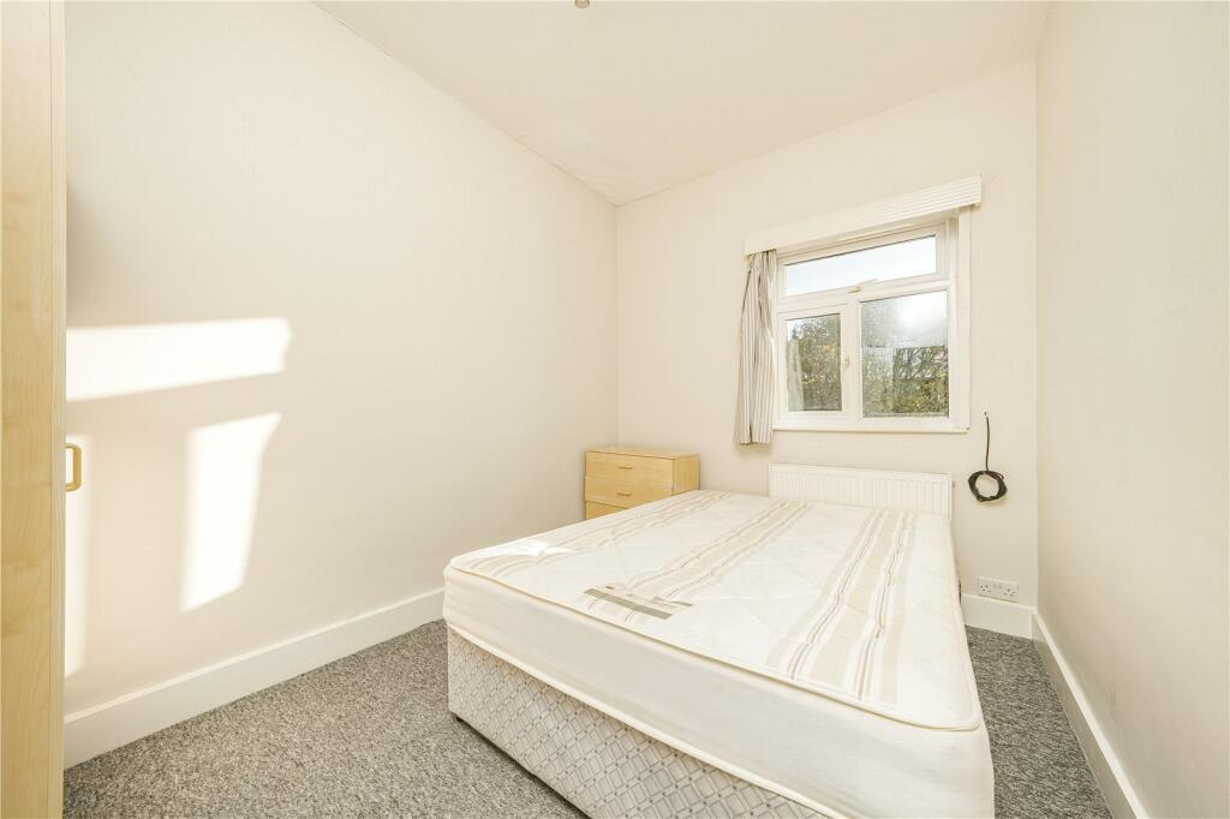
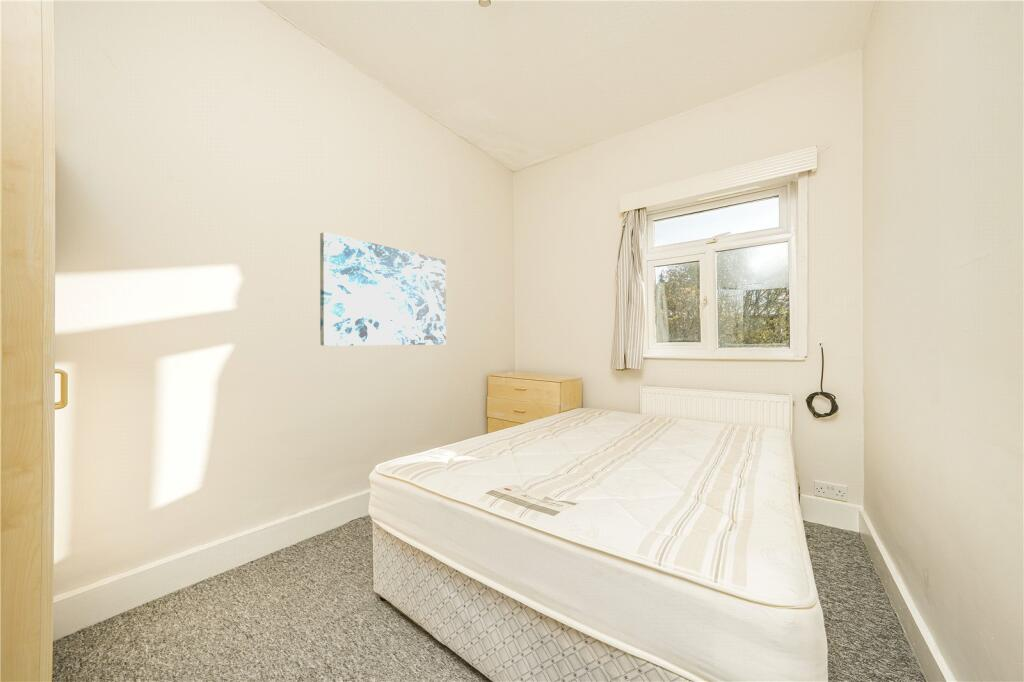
+ wall art (391, 296)
